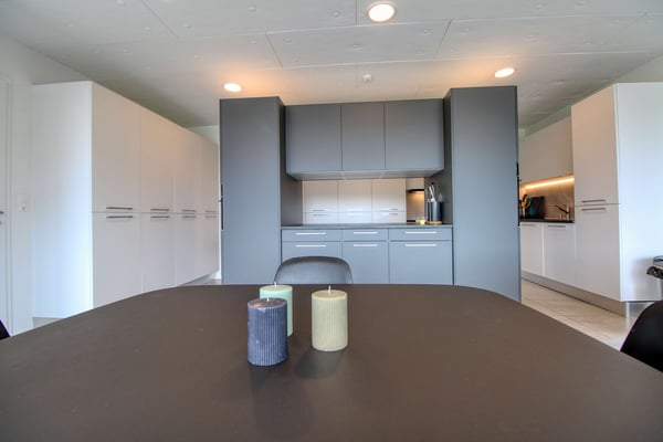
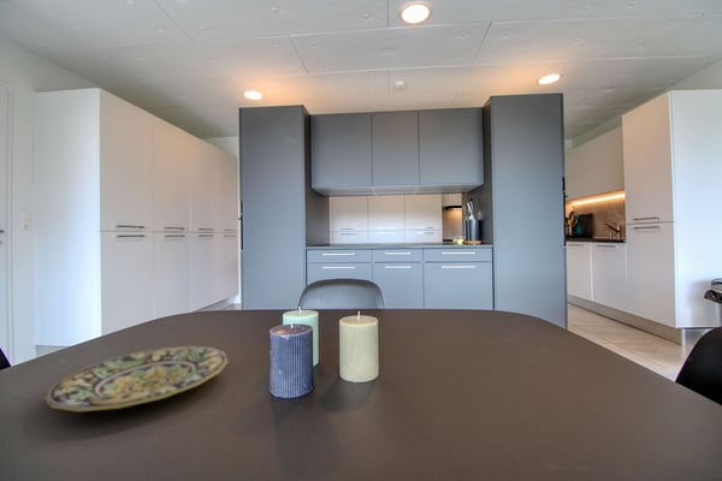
+ plate (148, 378)
